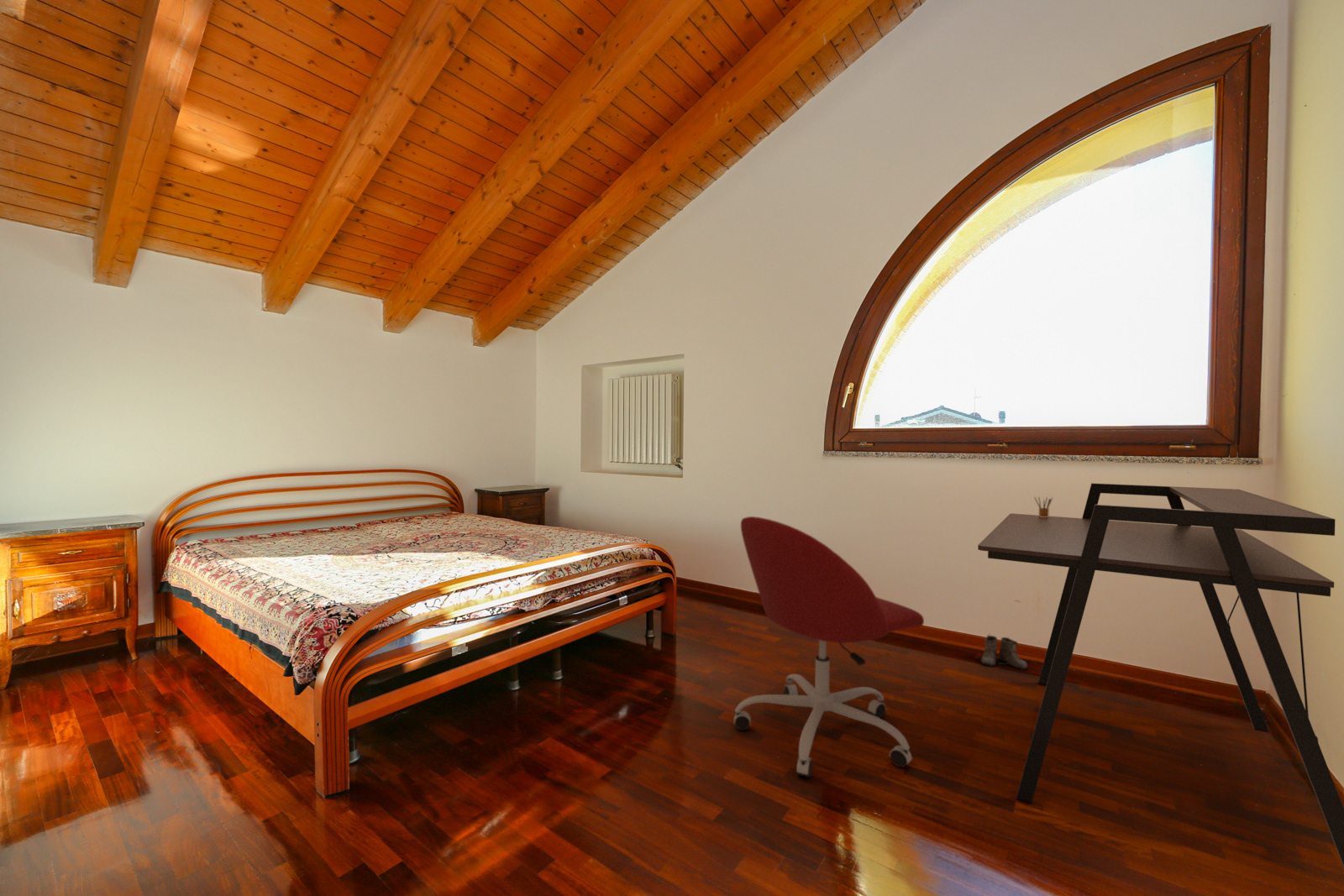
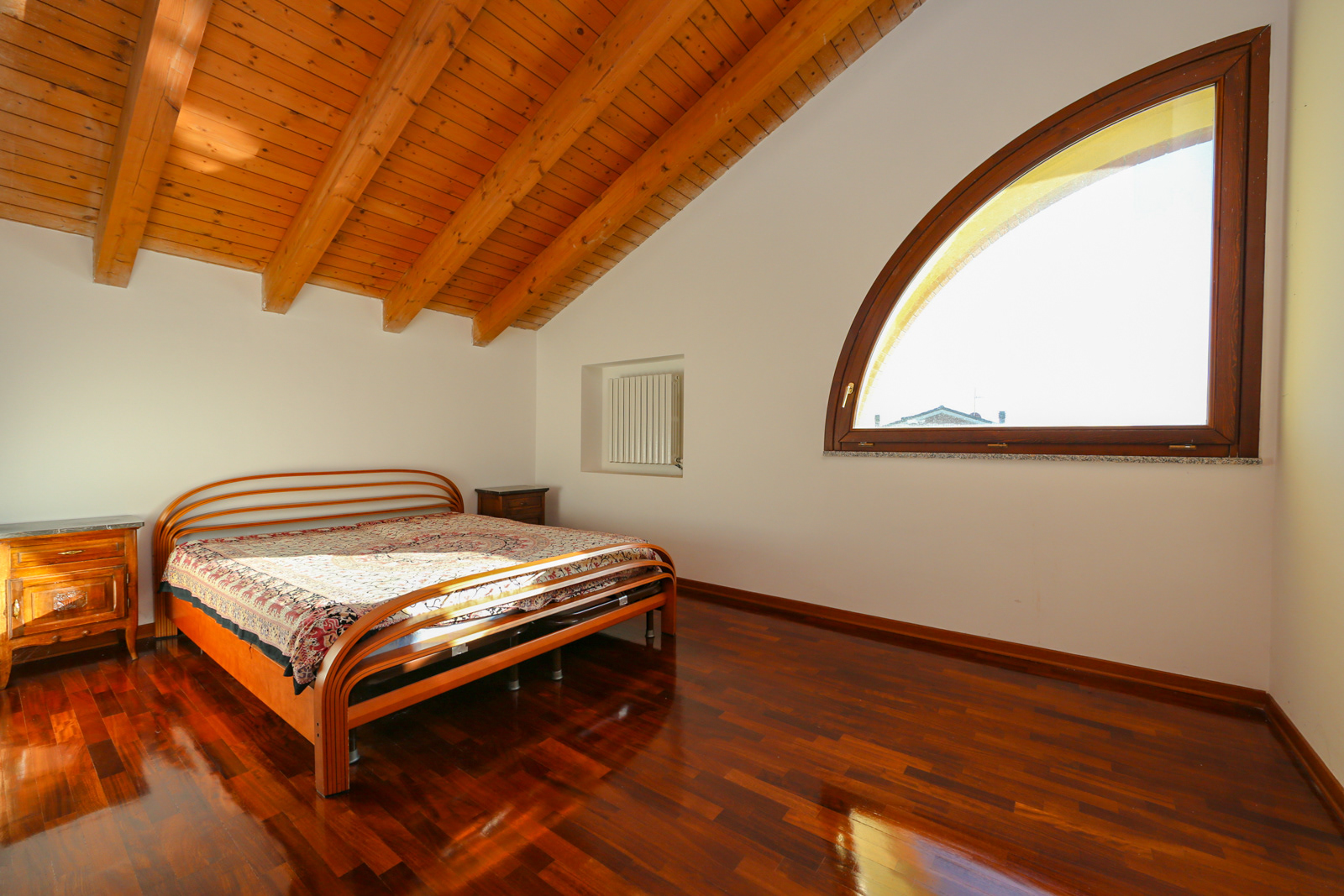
- office chair (827, 623)
- boots (1000, 651)
- pencil box (1043, 506)
- desk (1143, 575)
